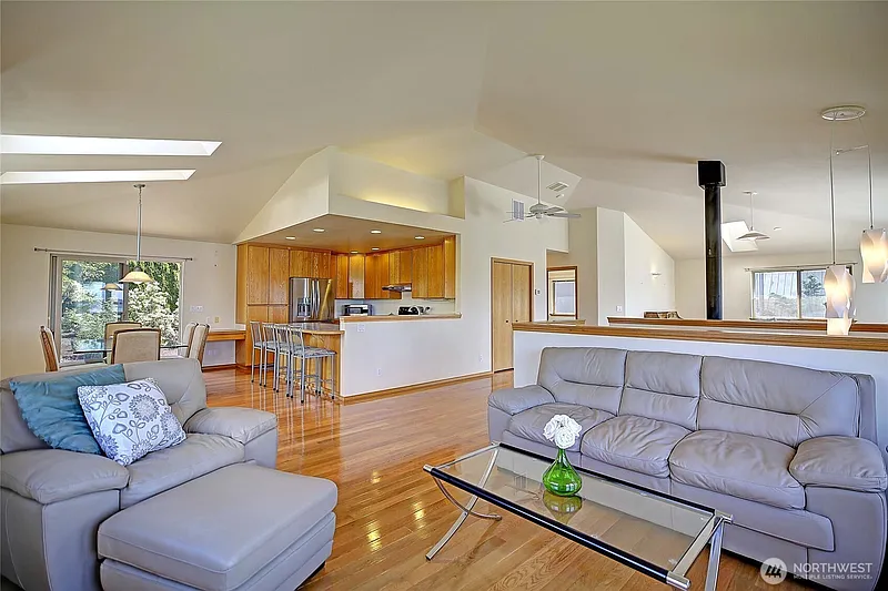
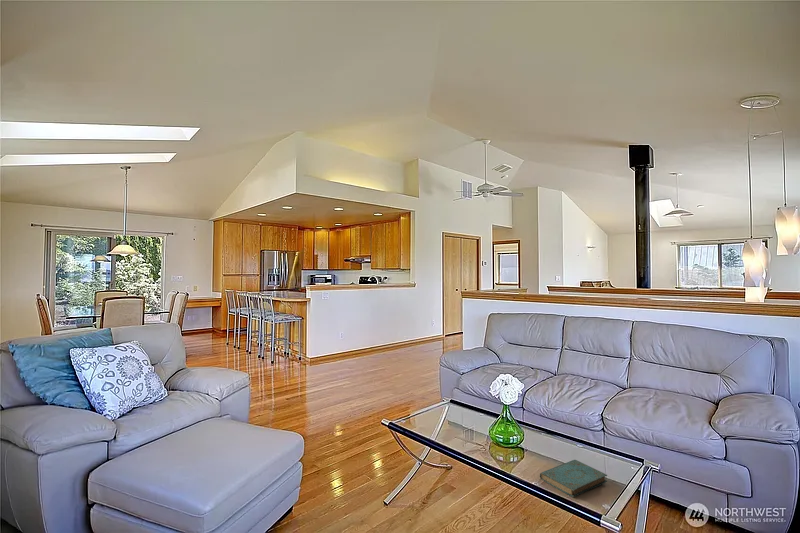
+ book (573, 476)
